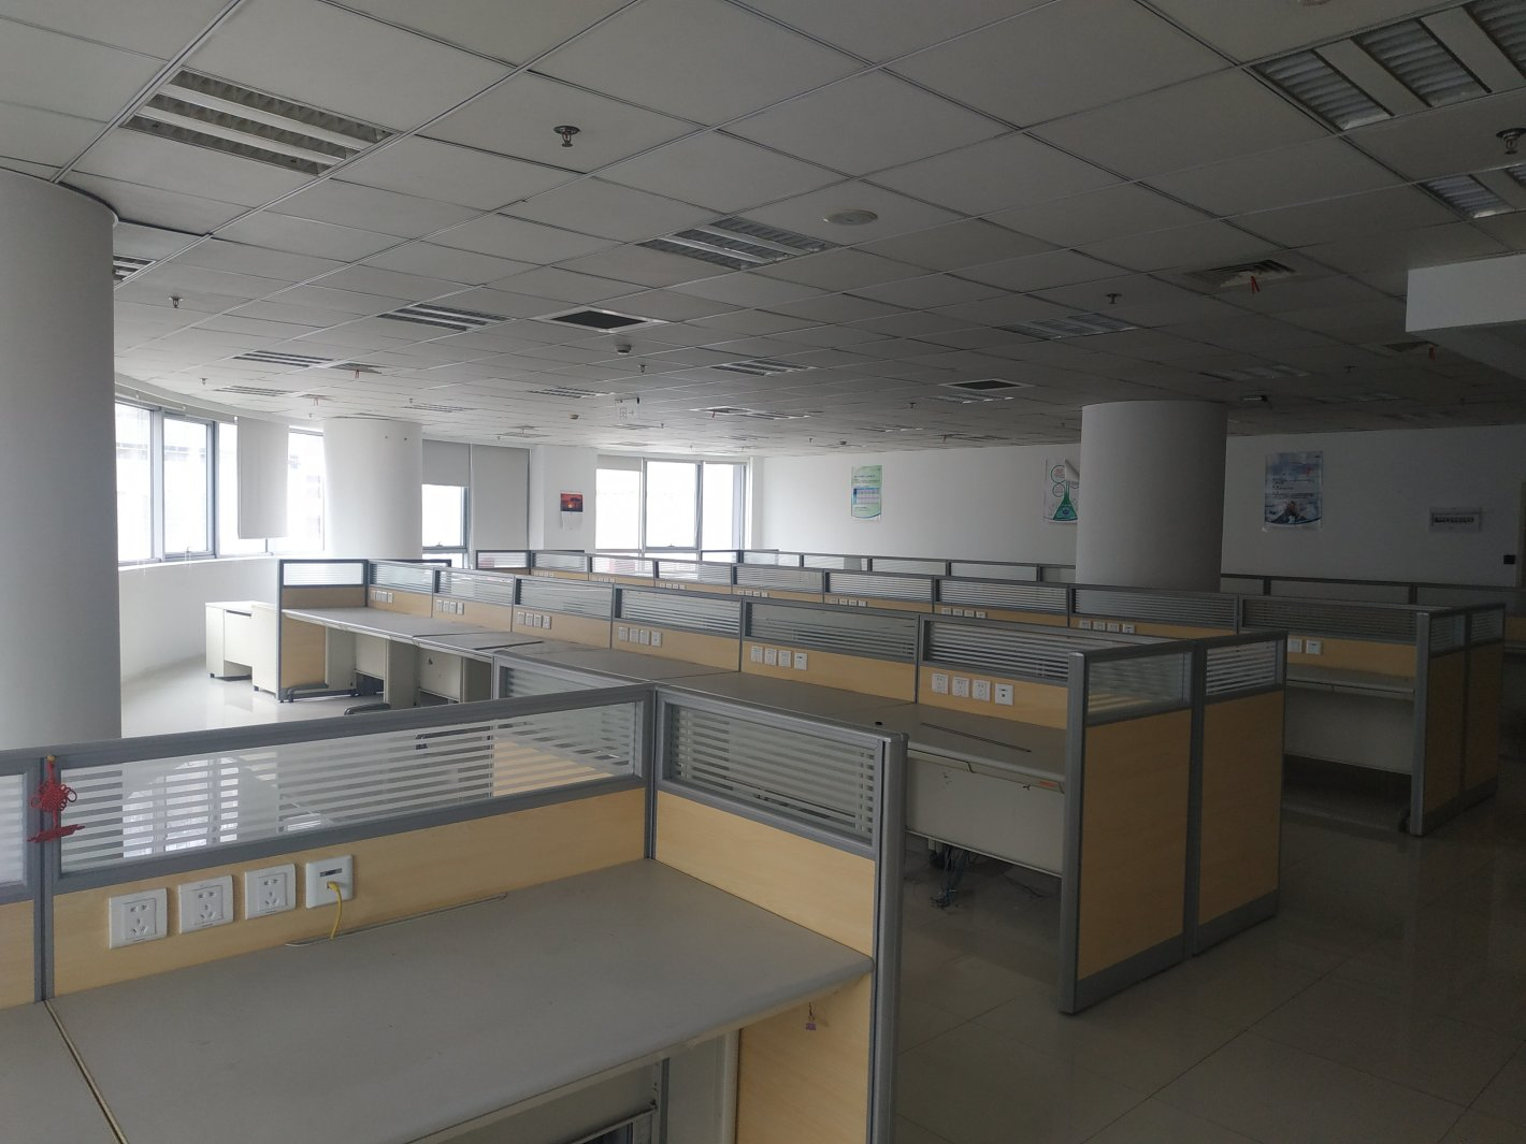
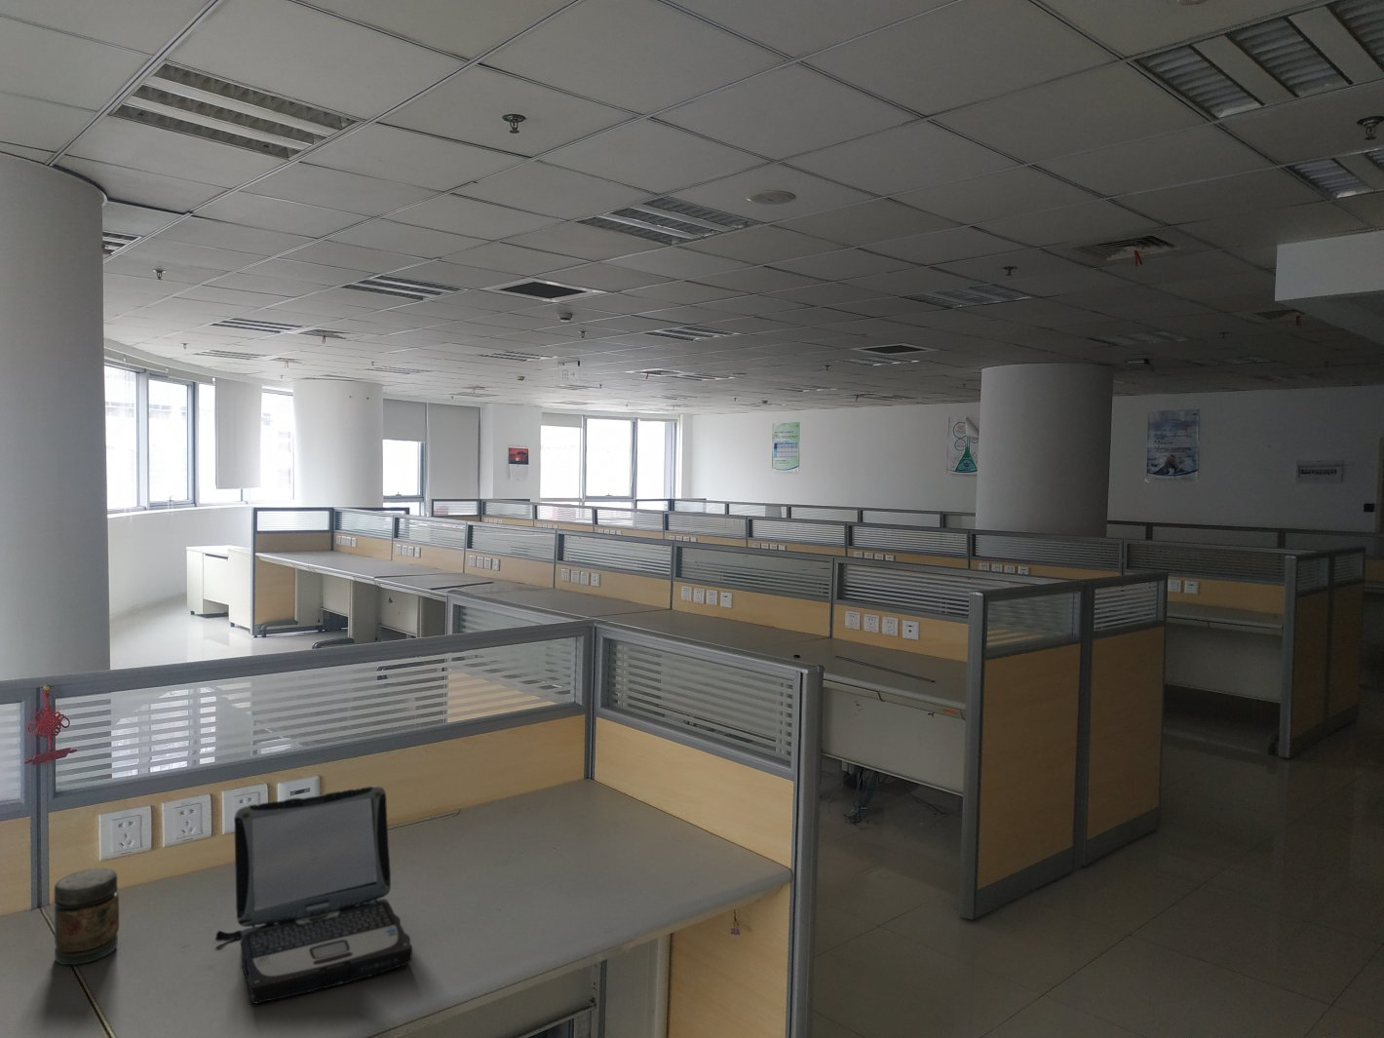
+ laptop (318, 882)
+ jar (87, 914)
